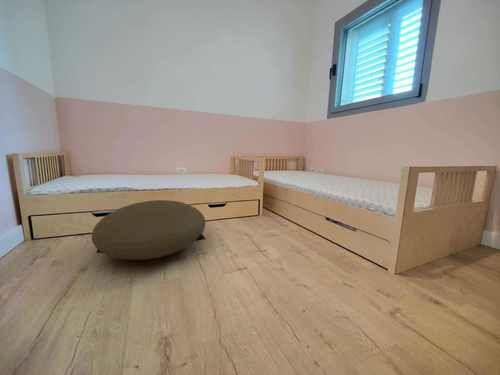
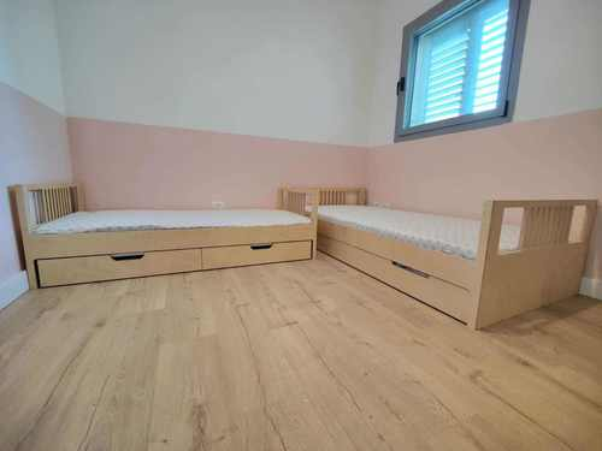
- pouf (155, 225)
